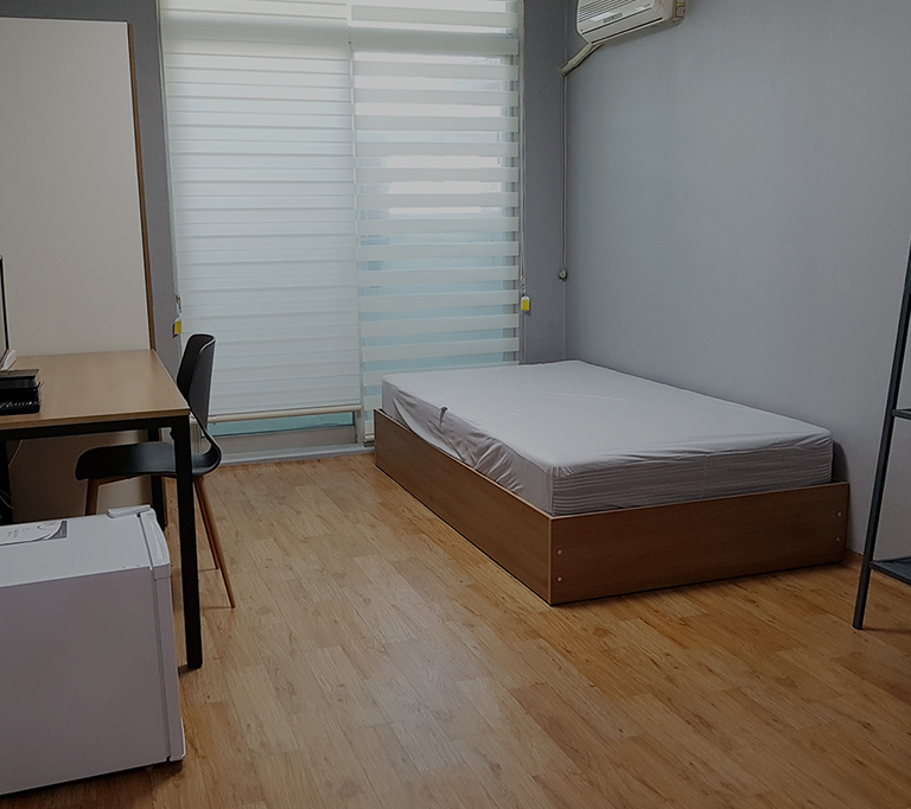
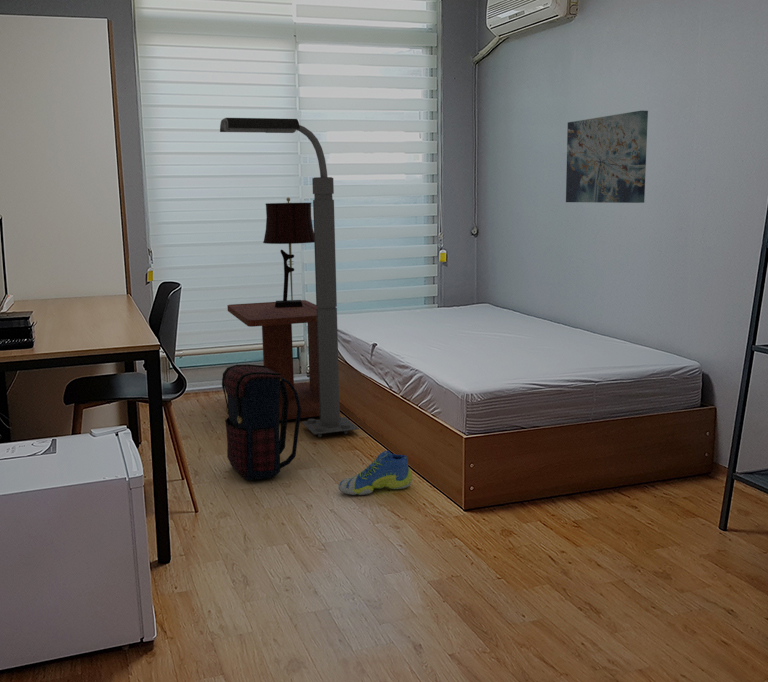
+ side table (281, 358)
+ table lamp (290, 251)
+ satchel (260, 418)
+ floor lamp (315, 278)
+ wall art (603, 160)
+ sneaker (374, 470)
